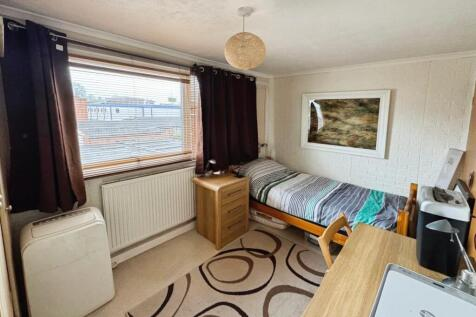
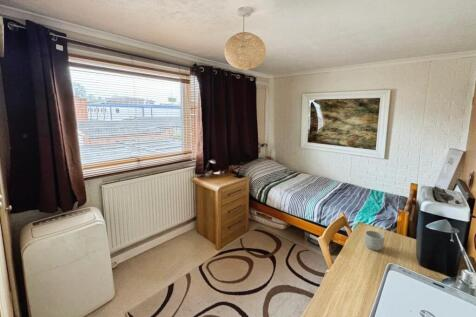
+ mug (375, 240)
